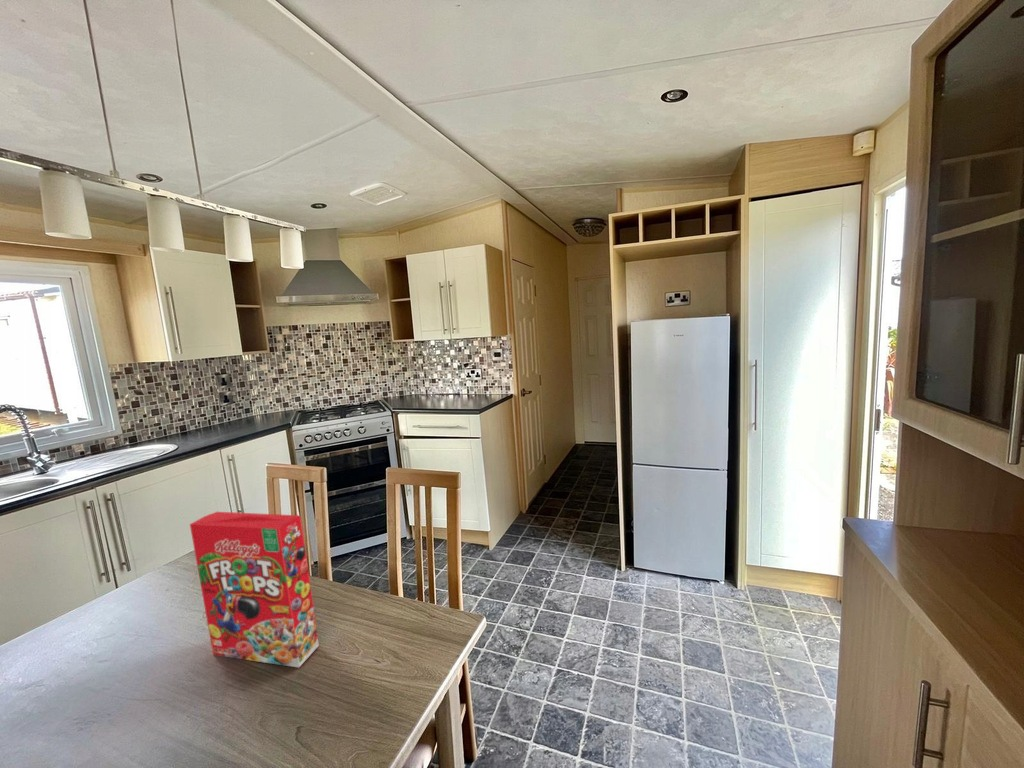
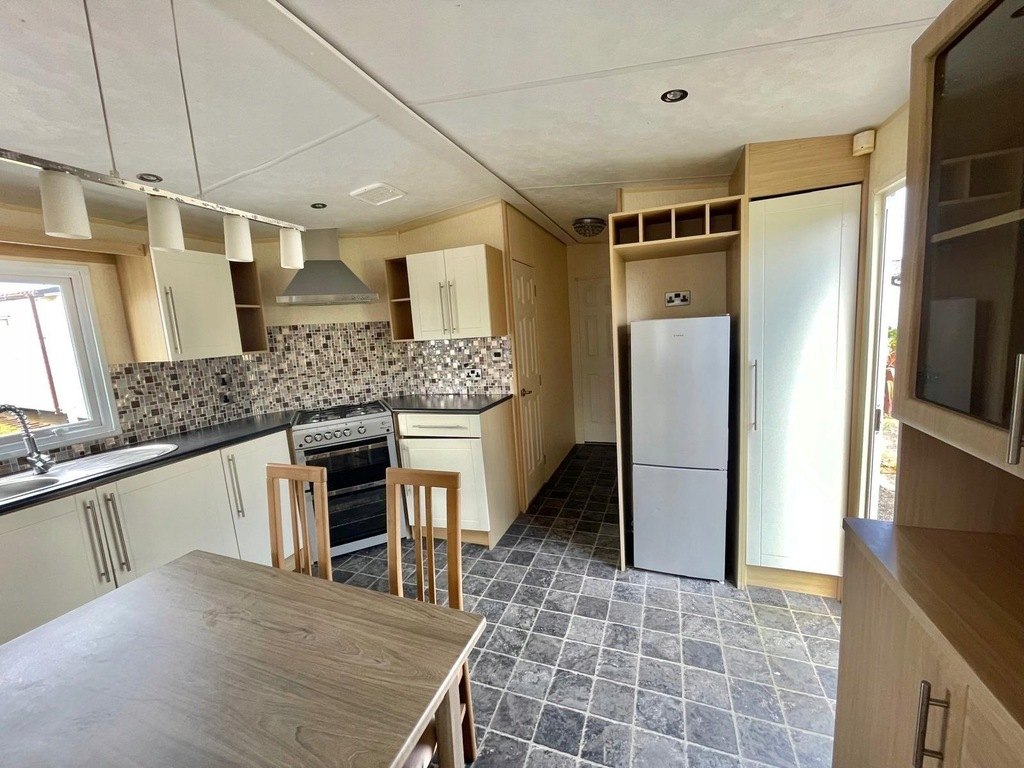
- cereal box (256, 585)
